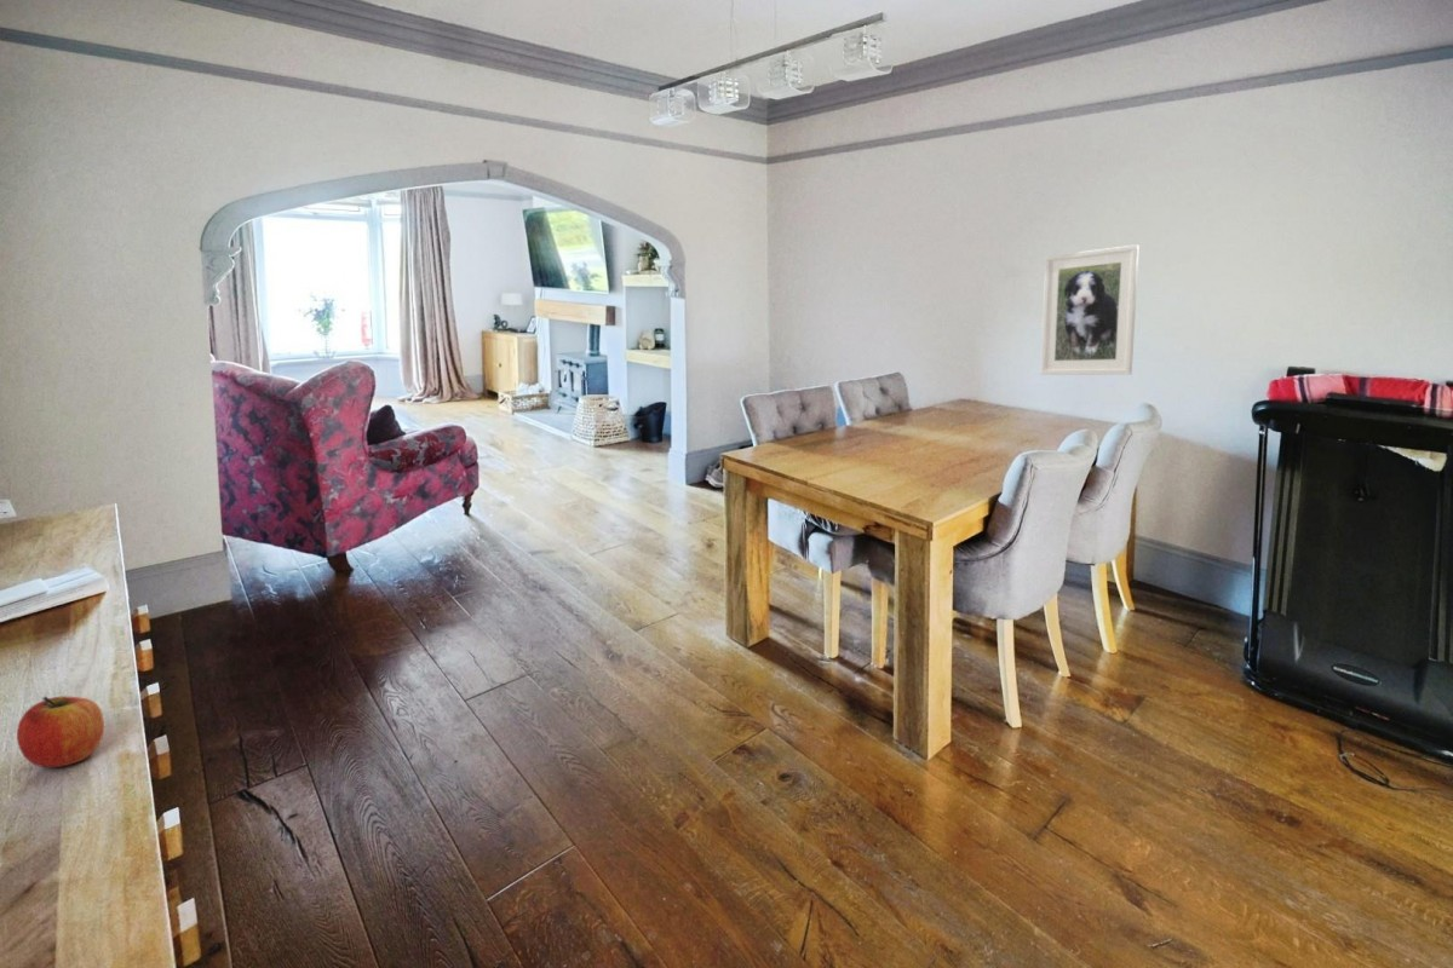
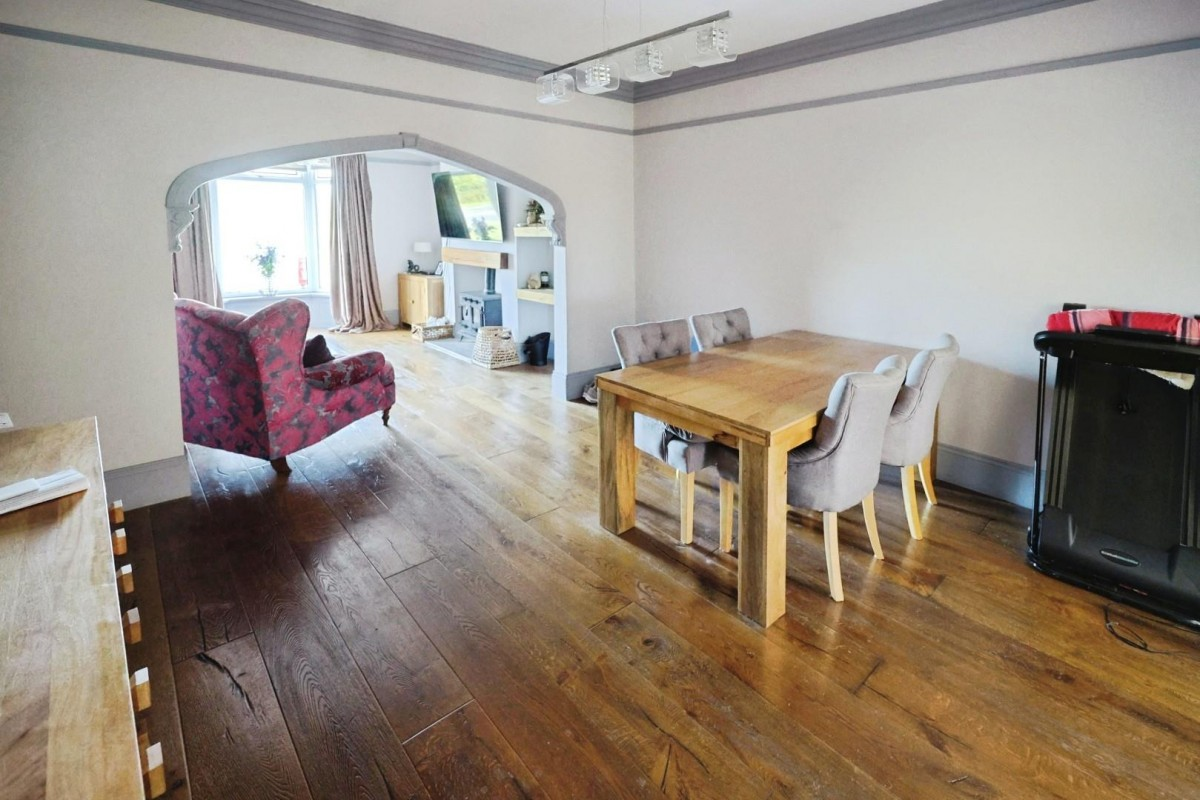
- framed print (1086, 313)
- apple (61, 727)
